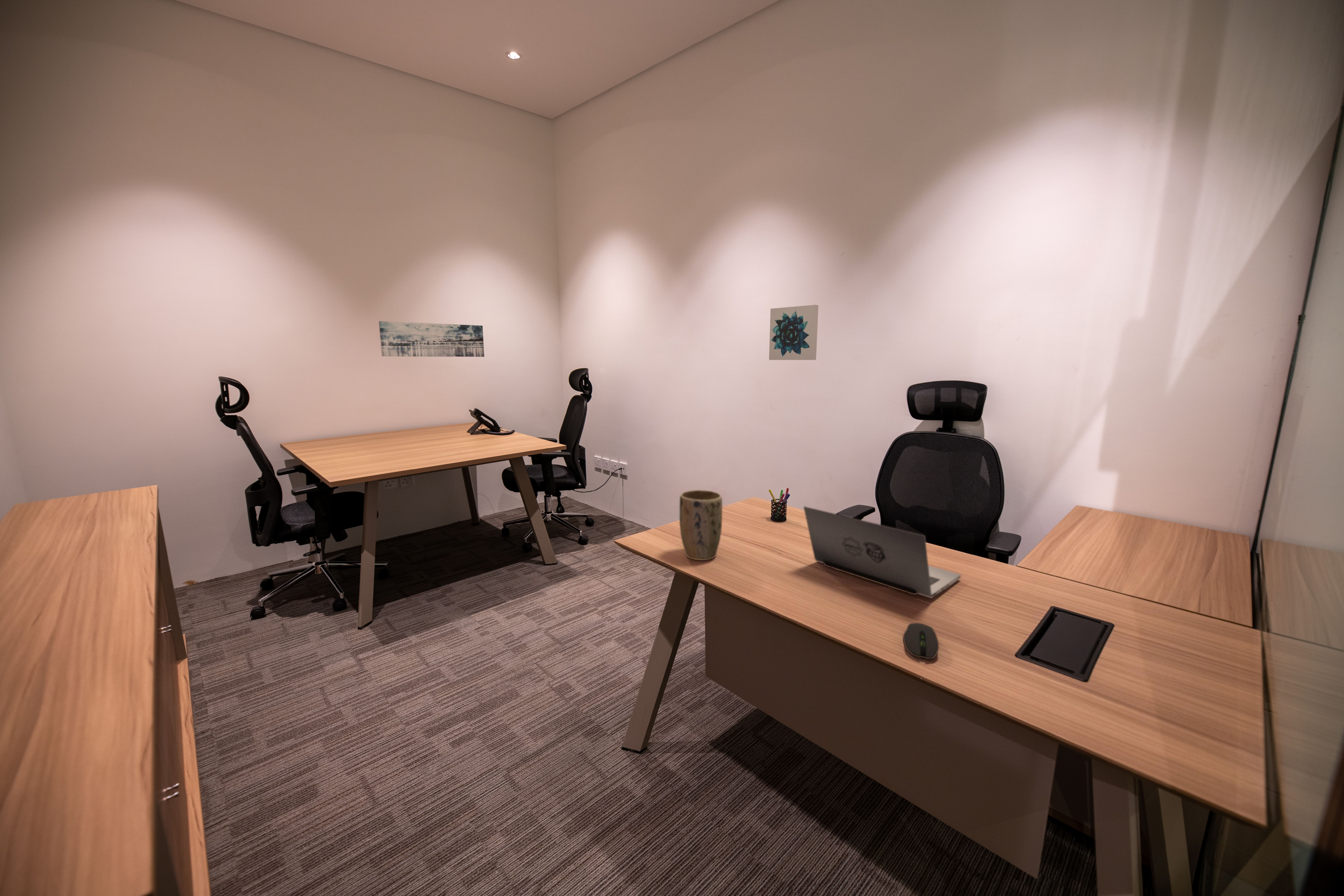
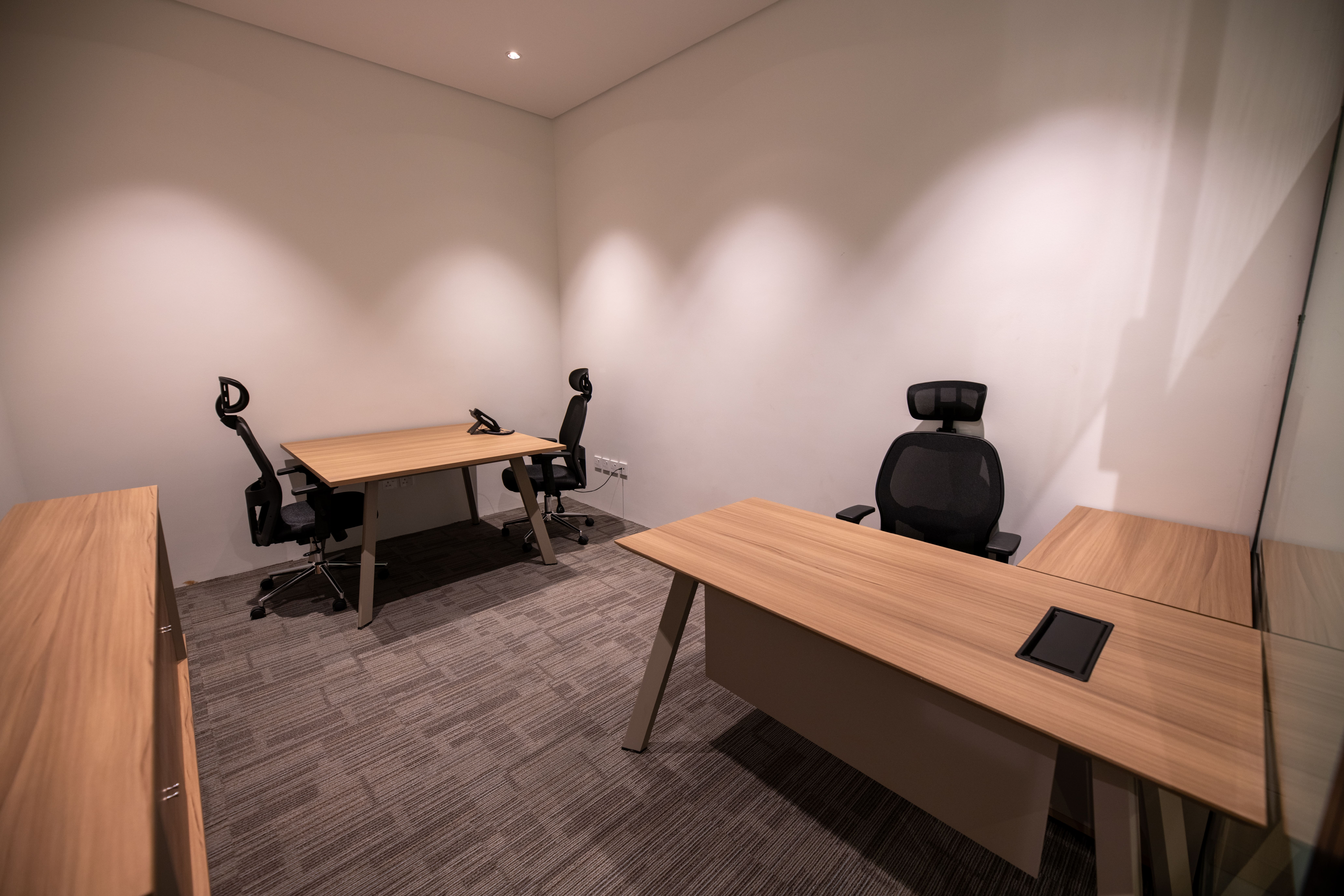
- plant pot (701, 525)
- pen holder (780, 503)
- wall art (793, 333)
- wall art (435, 340)
- laptop (881, 543)
- computer mouse (921, 636)
